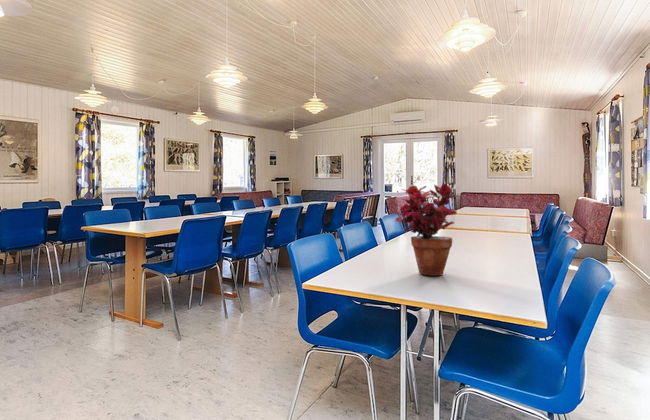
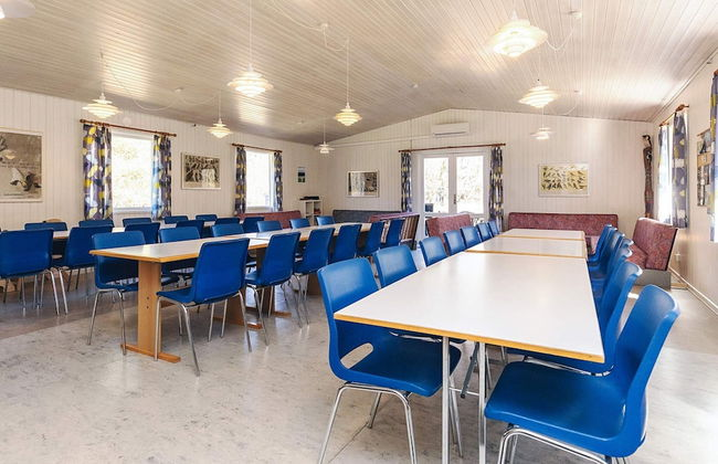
- potted plant (427, 229)
